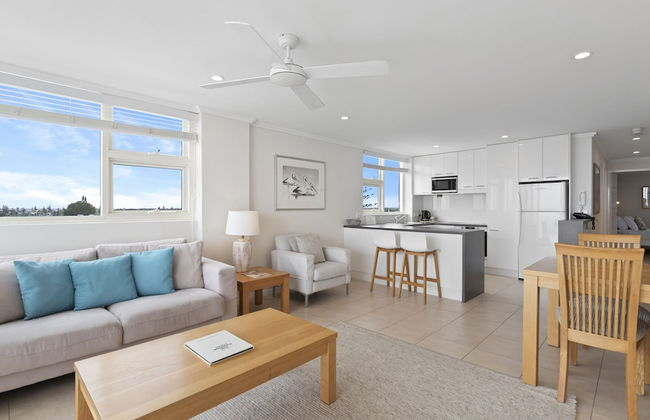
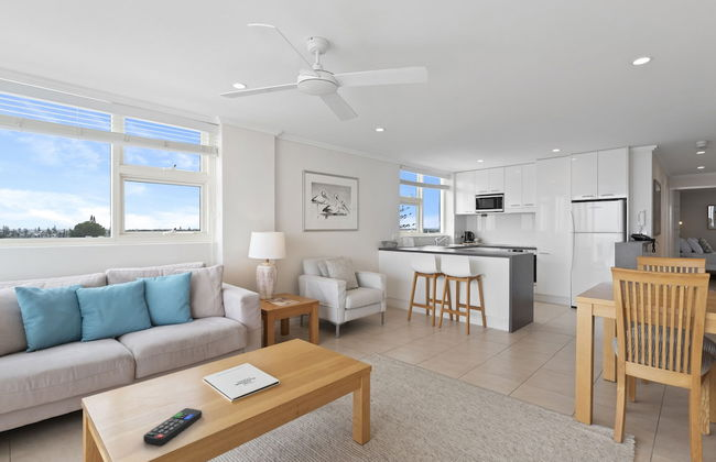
+ remote control (174, 425)
